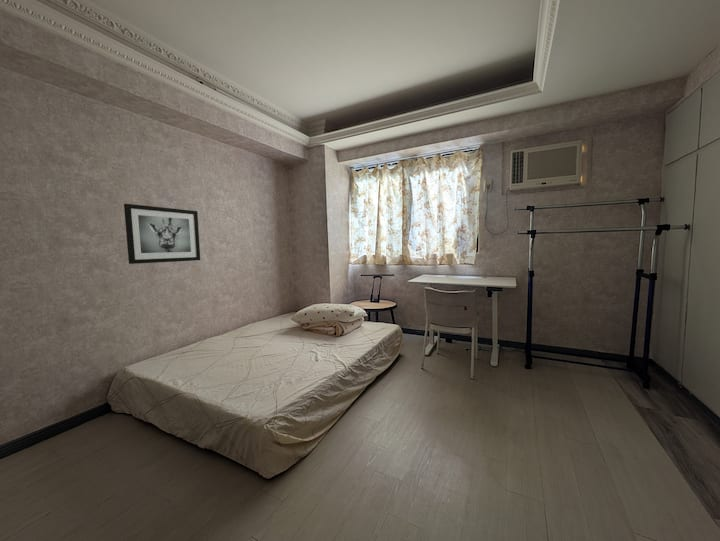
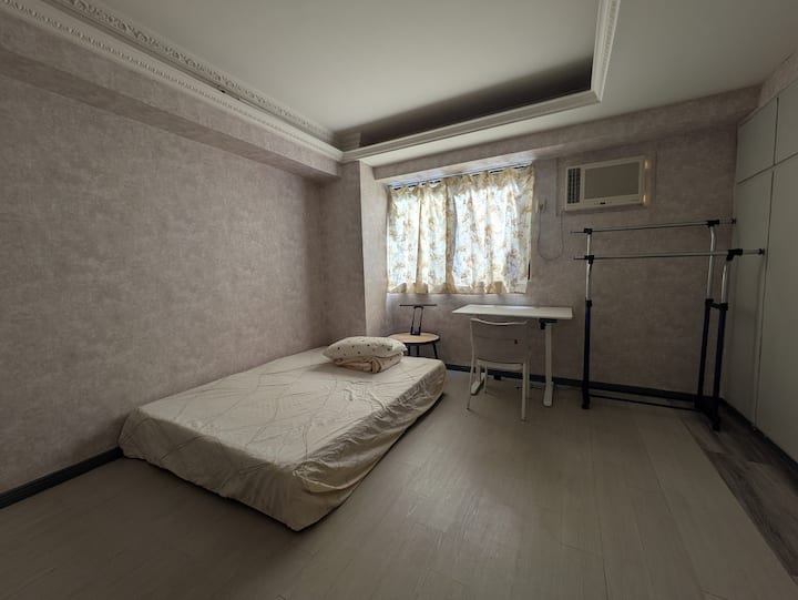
- wall art (166, 235)
